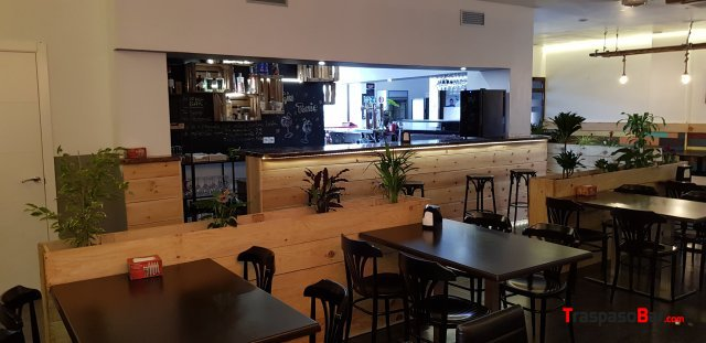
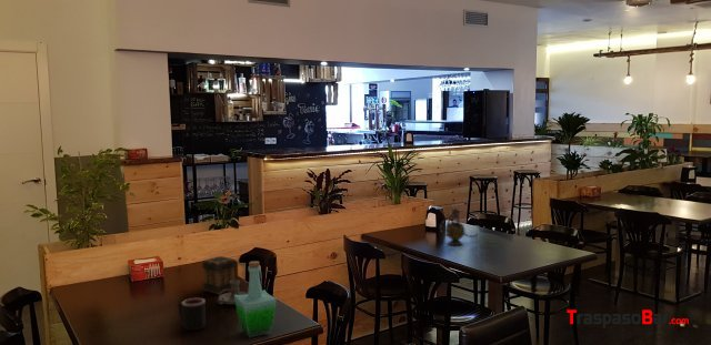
+ candle holder (232, 292)
+ bottle (254, 297)
+ teapot (460, 225)
+ mug (223, 273)
+ mug (191, 314)
